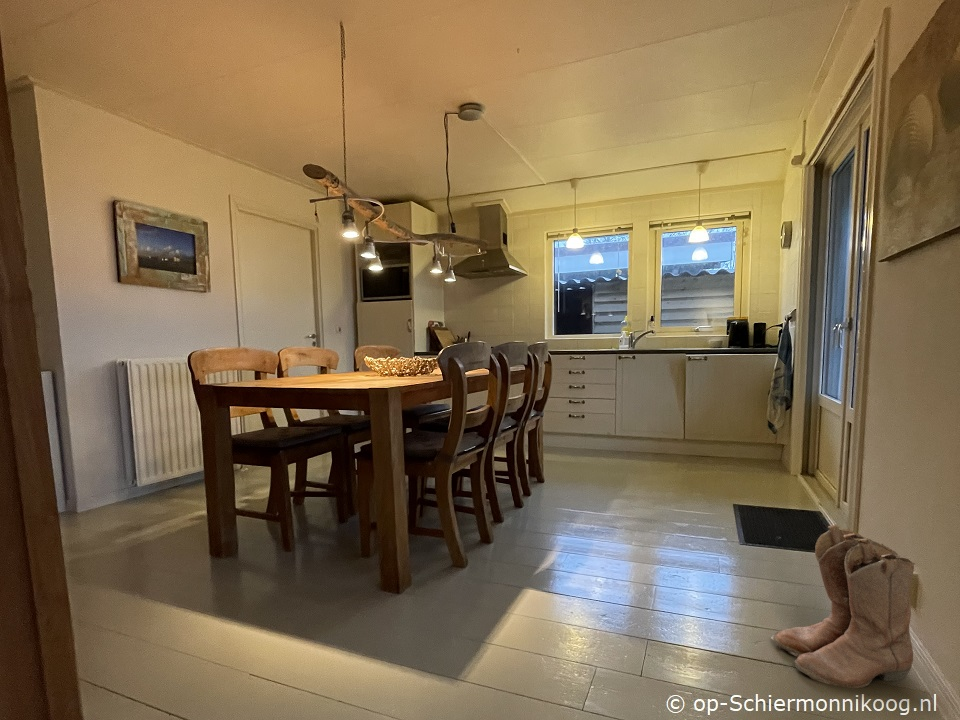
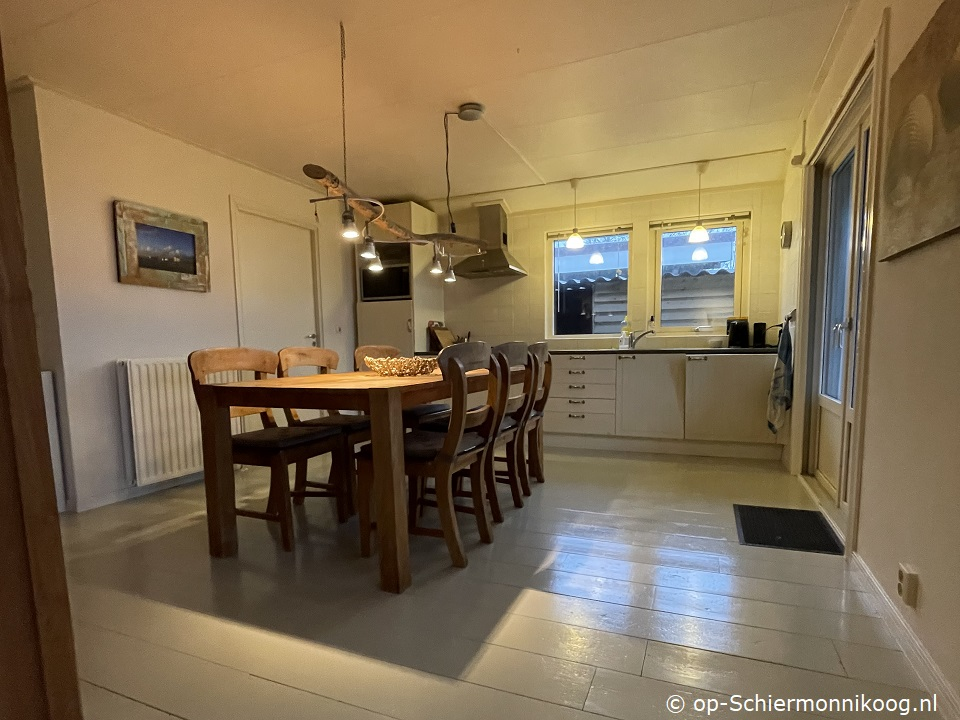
- boots (840, 599)
